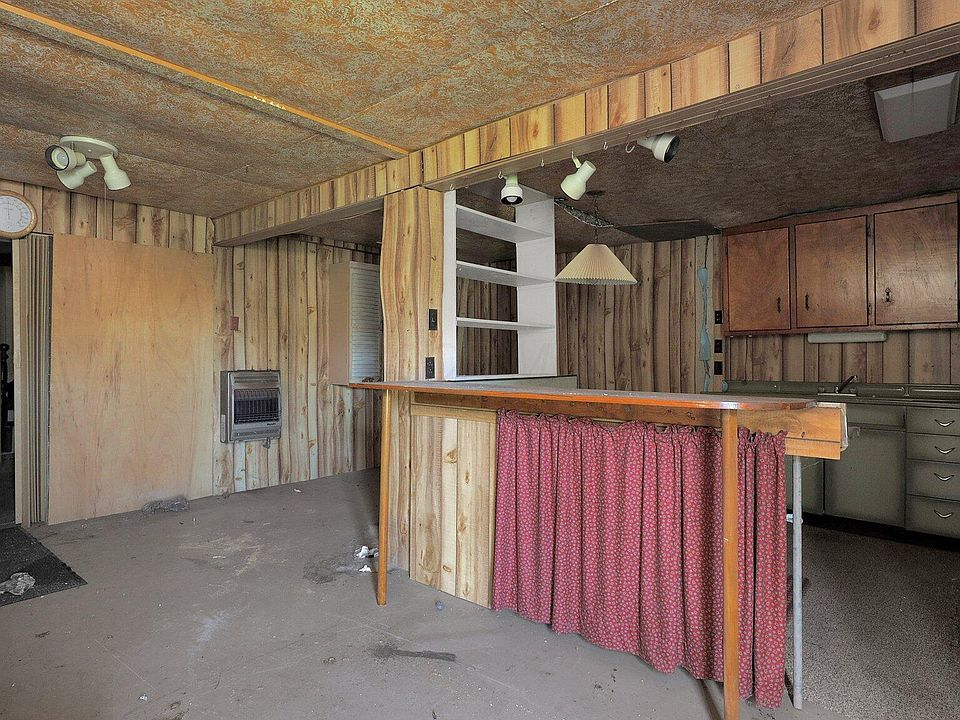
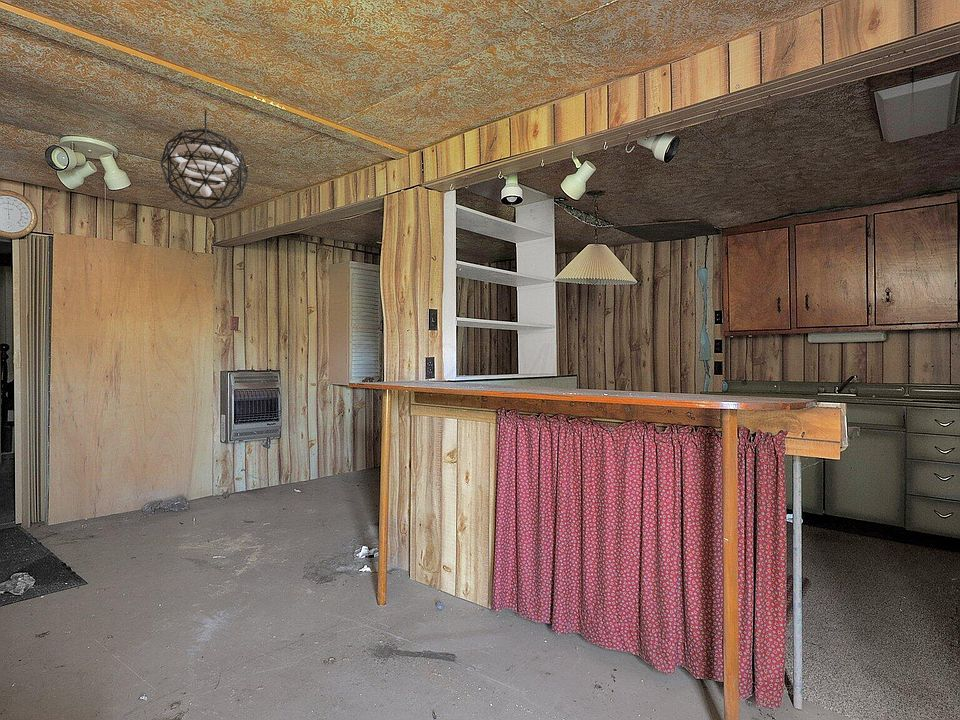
+ pendant light (205, 159)
